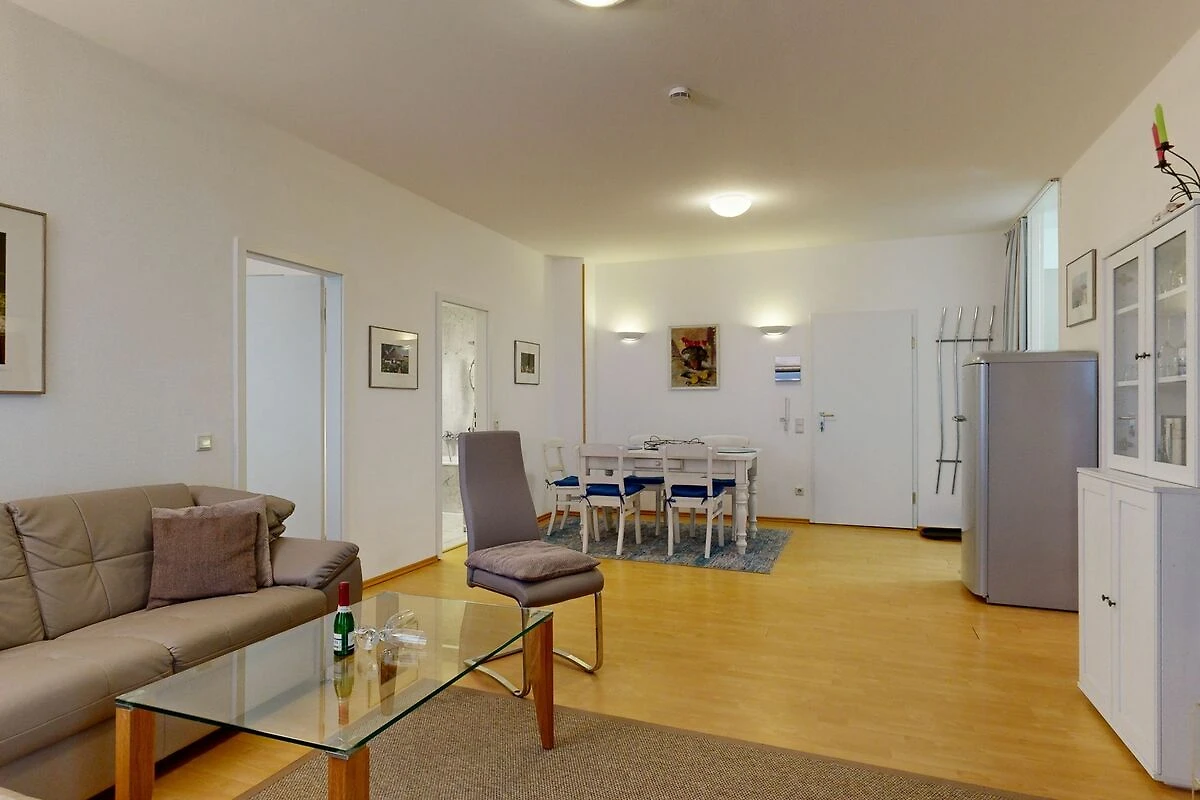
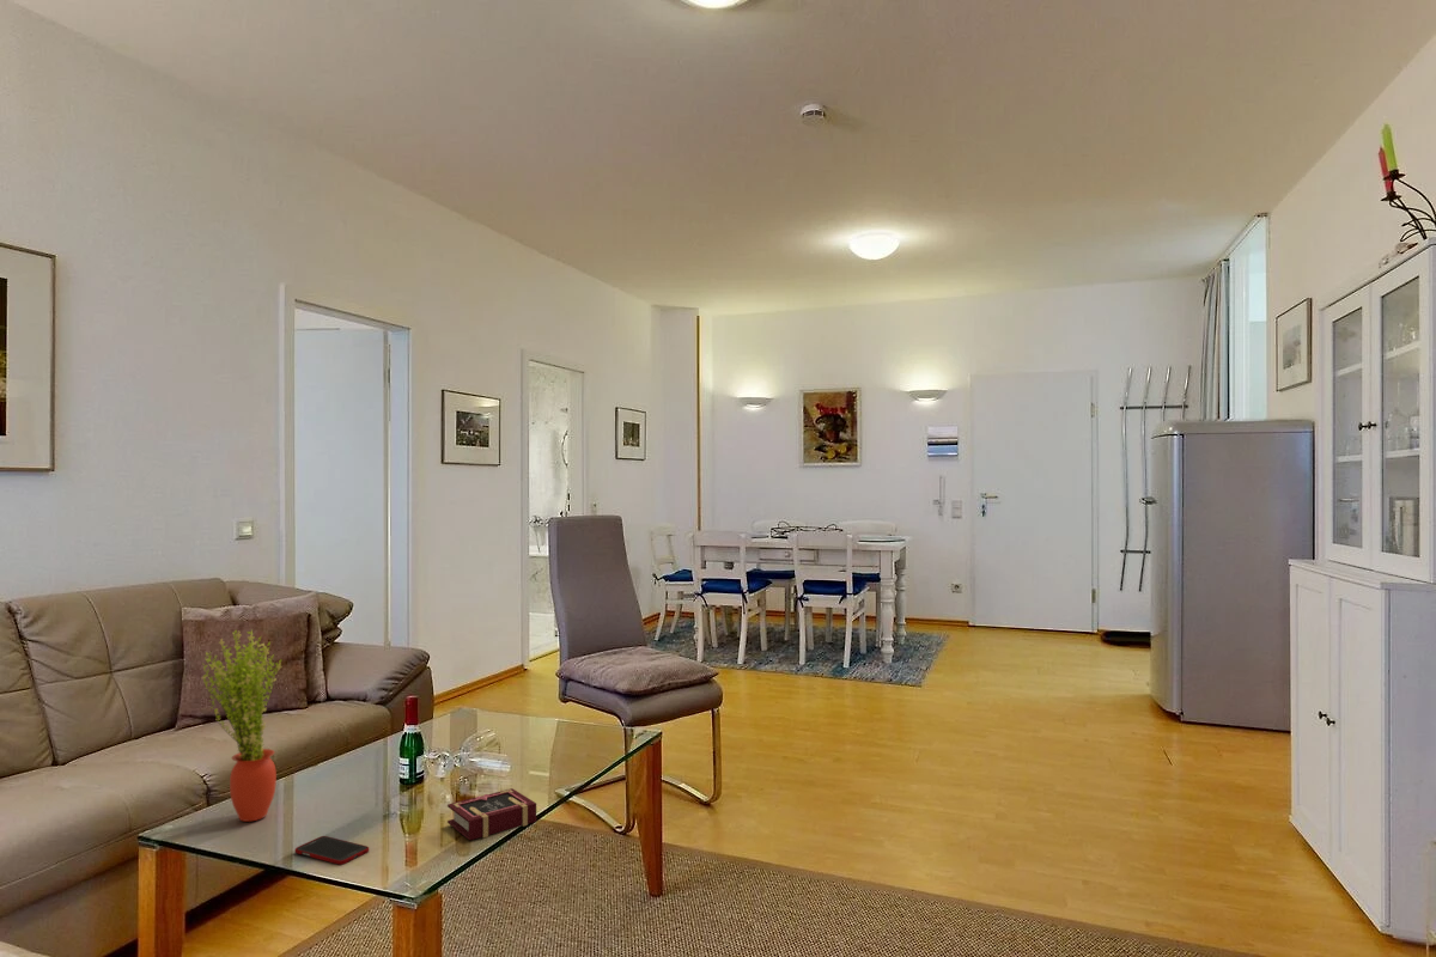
+ potted plant (238, 726)
+ book (492, 812)
+ cell phone (331, 849)
